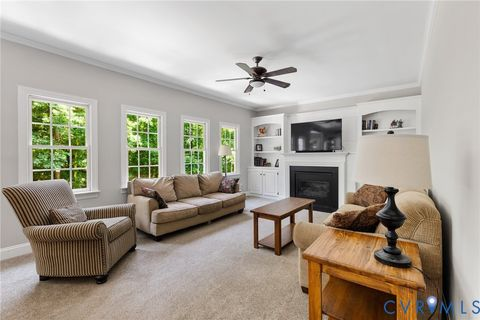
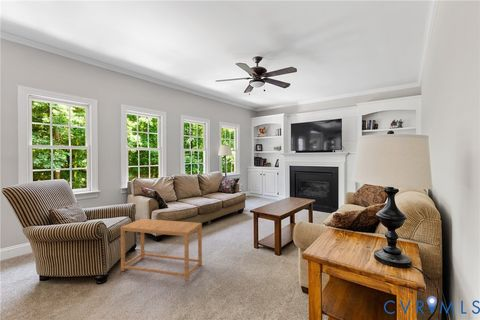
+ side table (162, 255)
